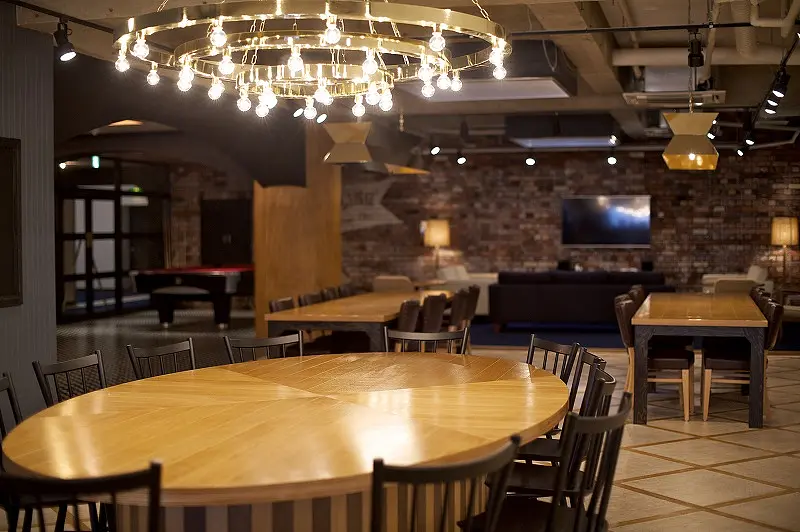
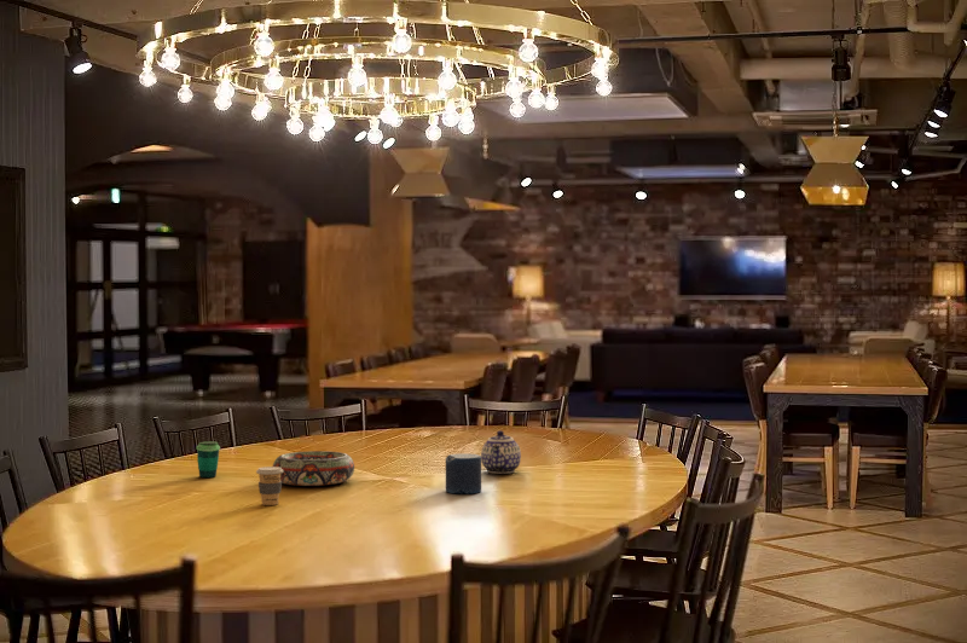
+ coffee cup (270, 486)
+ cup (208, 459)
+ candle (463, 473)
+ decorative bowl (313, 468)
+ teapot (500, 451)
